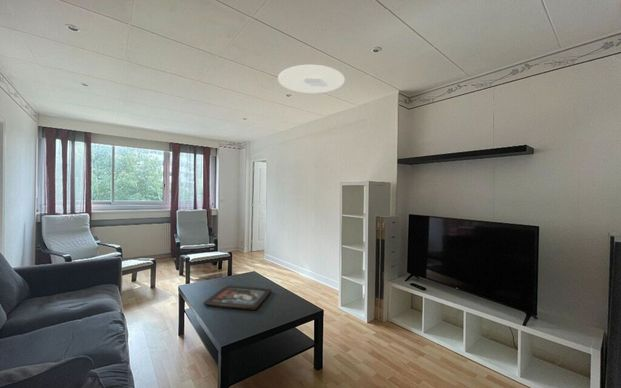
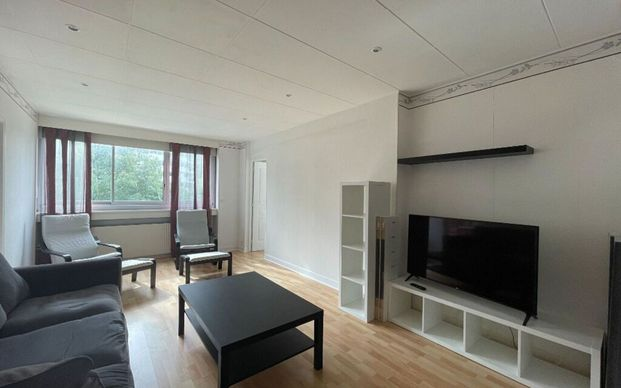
- ceiling light (311, 77)
- religious icon (240, 296)
